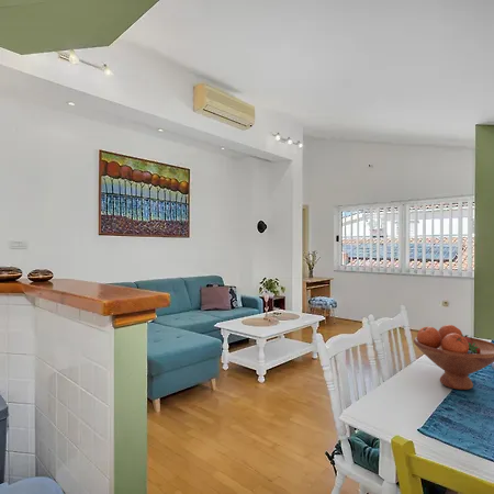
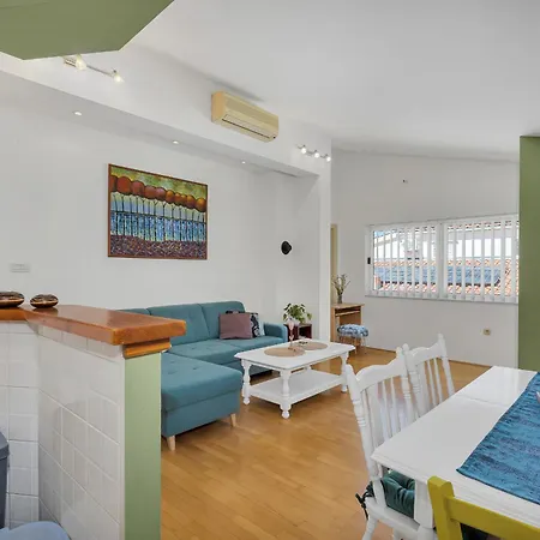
- fruit bowl (456, 356)
